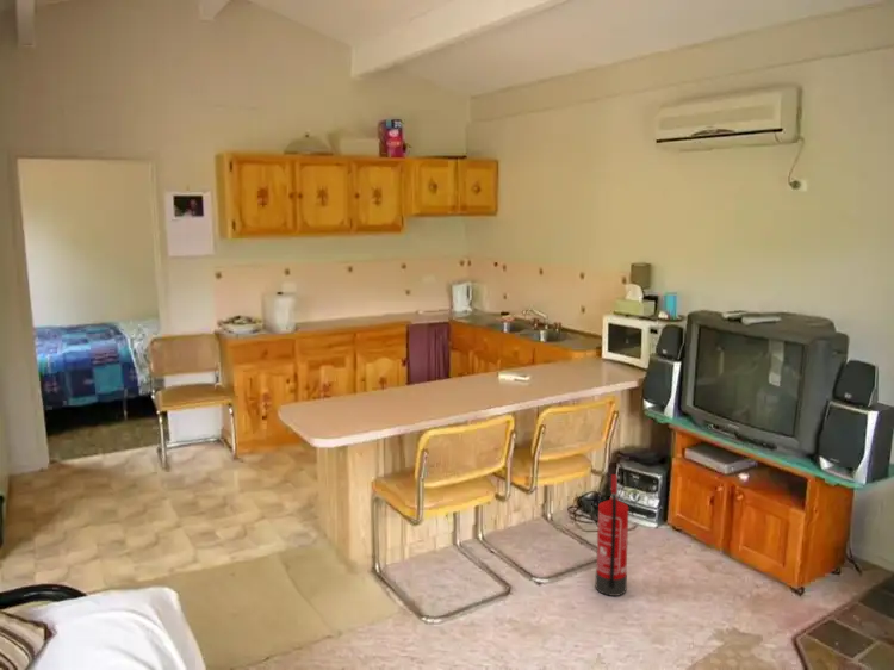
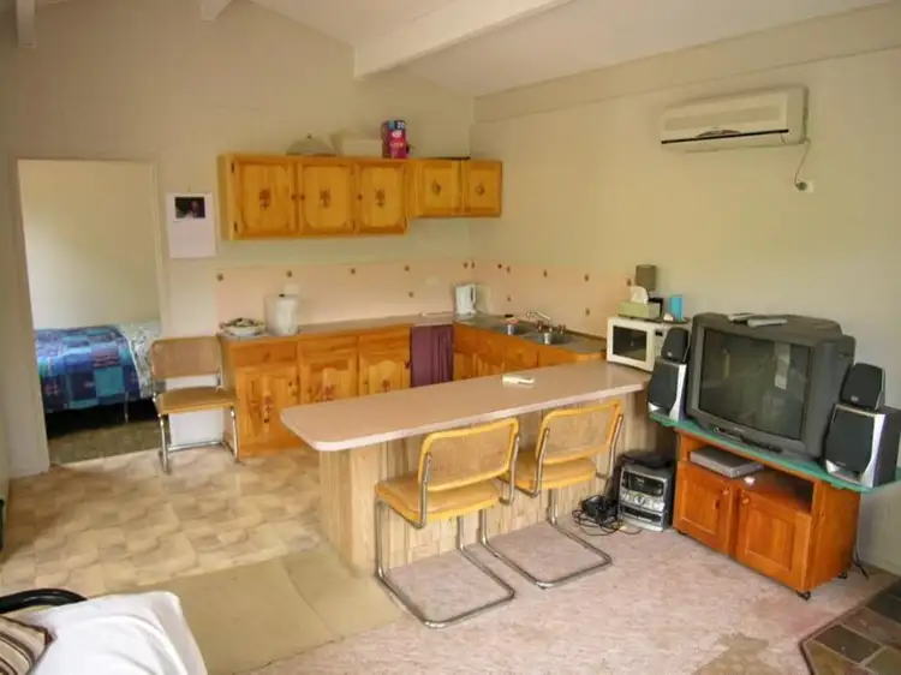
- fire extinguisher (613, 536)
